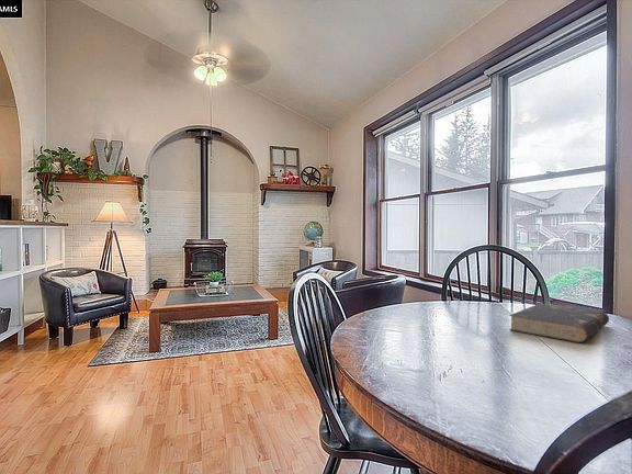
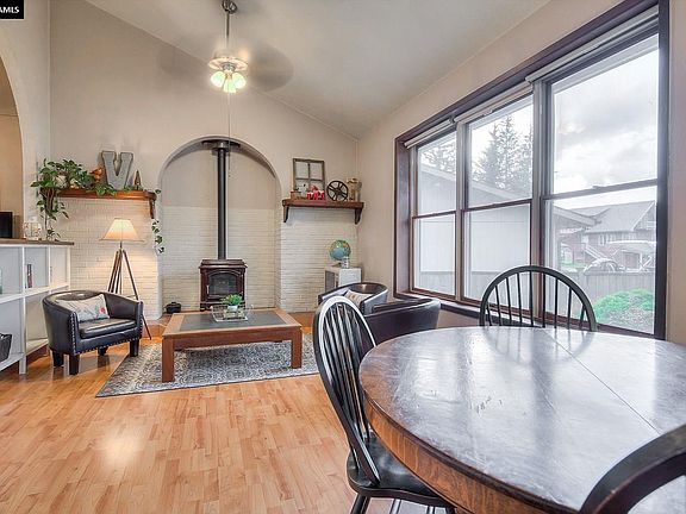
- book (560, 320)
